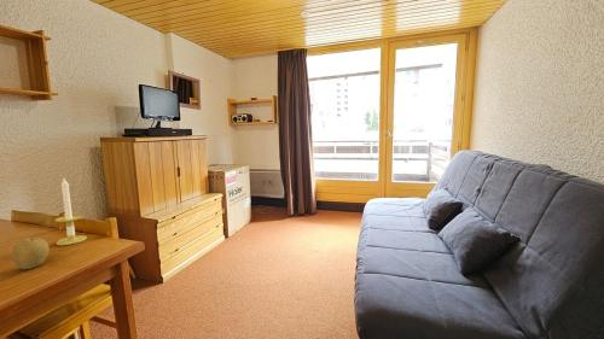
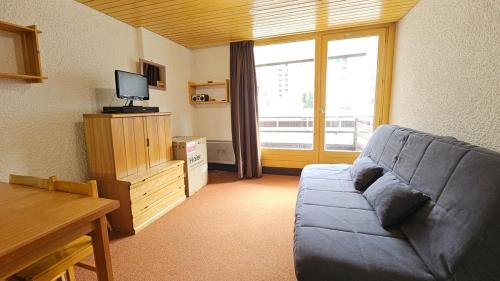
- fruit (30, 252)
- candle (68, 209)
